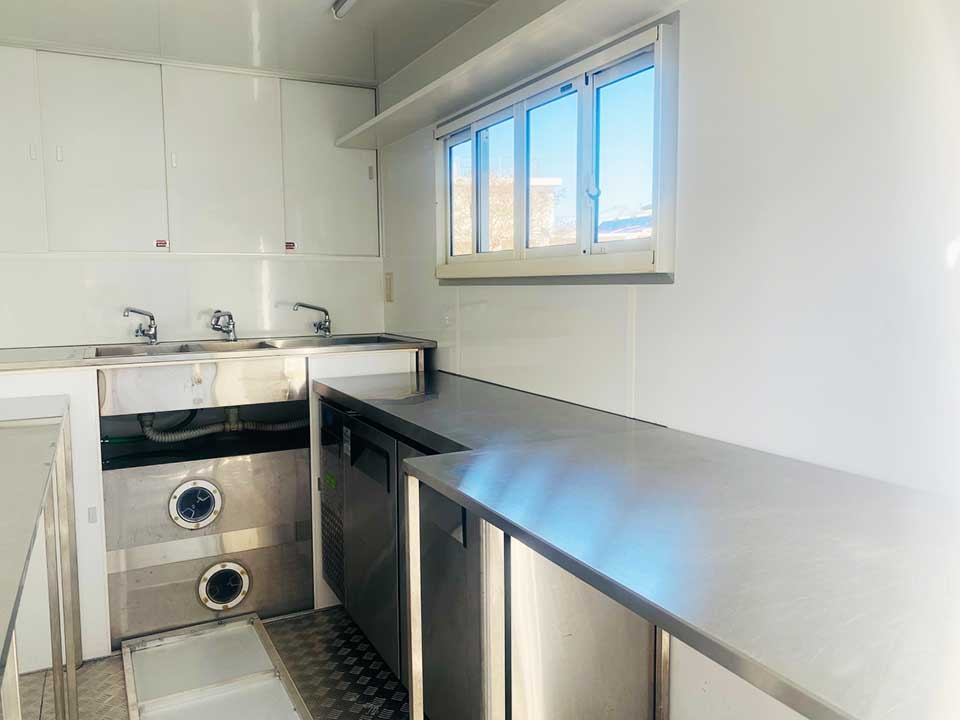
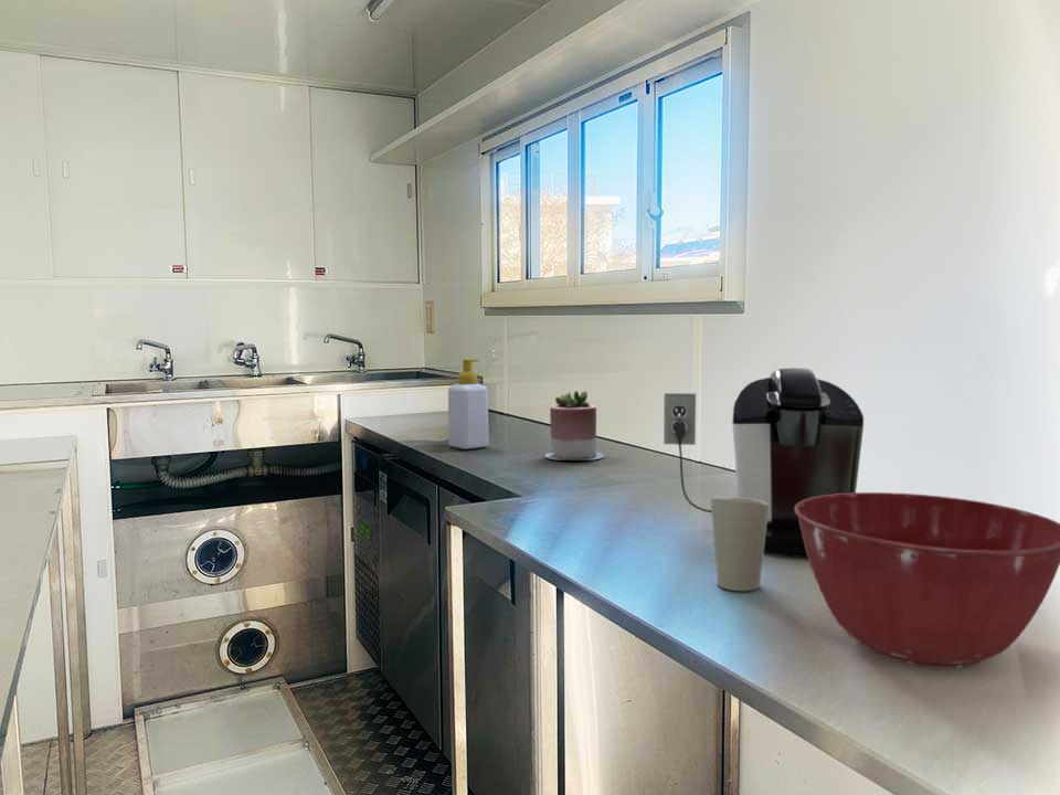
+ succulent planter (574, 423)
+ coffee maker (757, 454)
+ mixing bowl (922, 580)
+ soap bottle (467, 403)
+ cup (739, 539)
